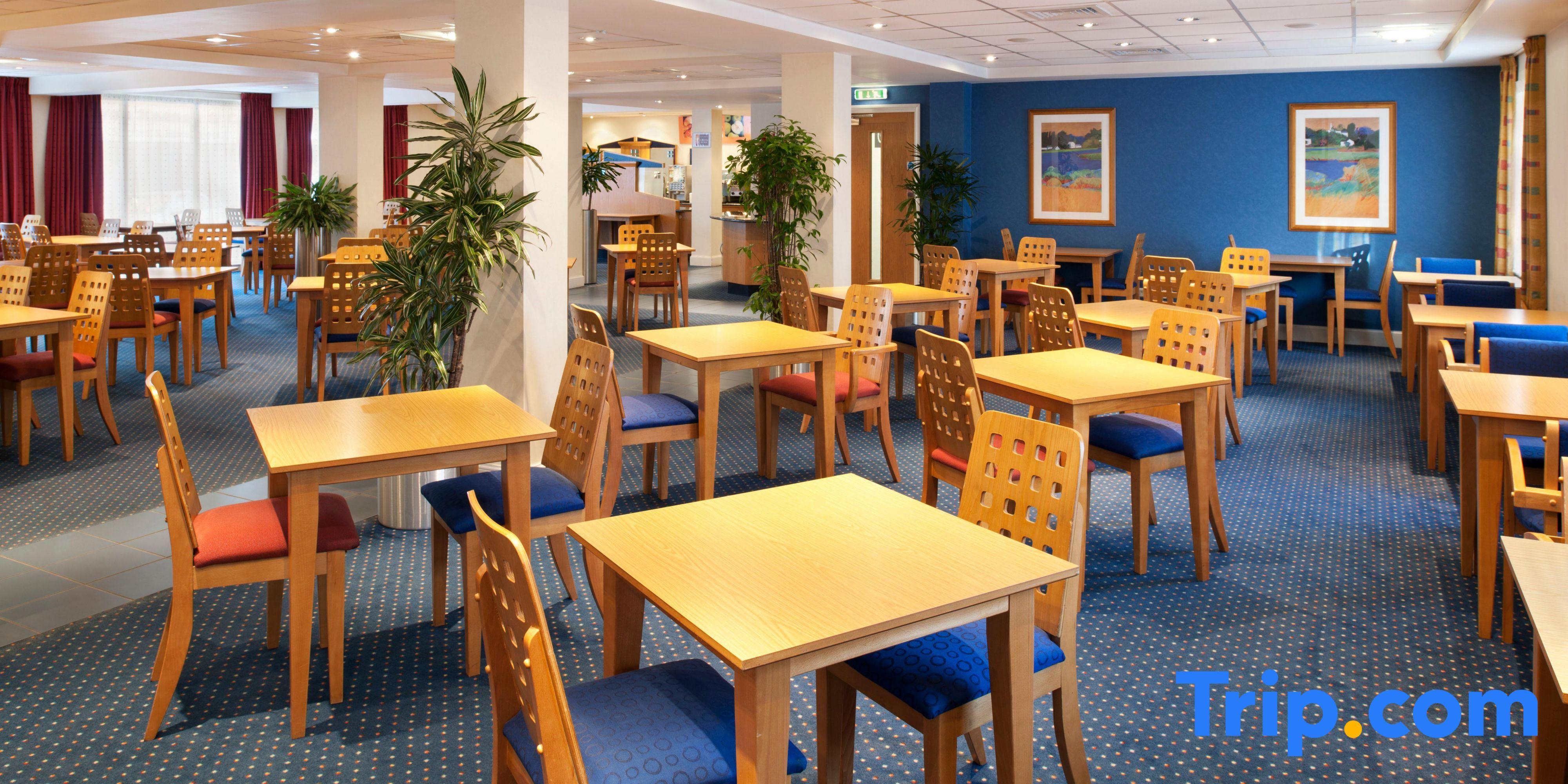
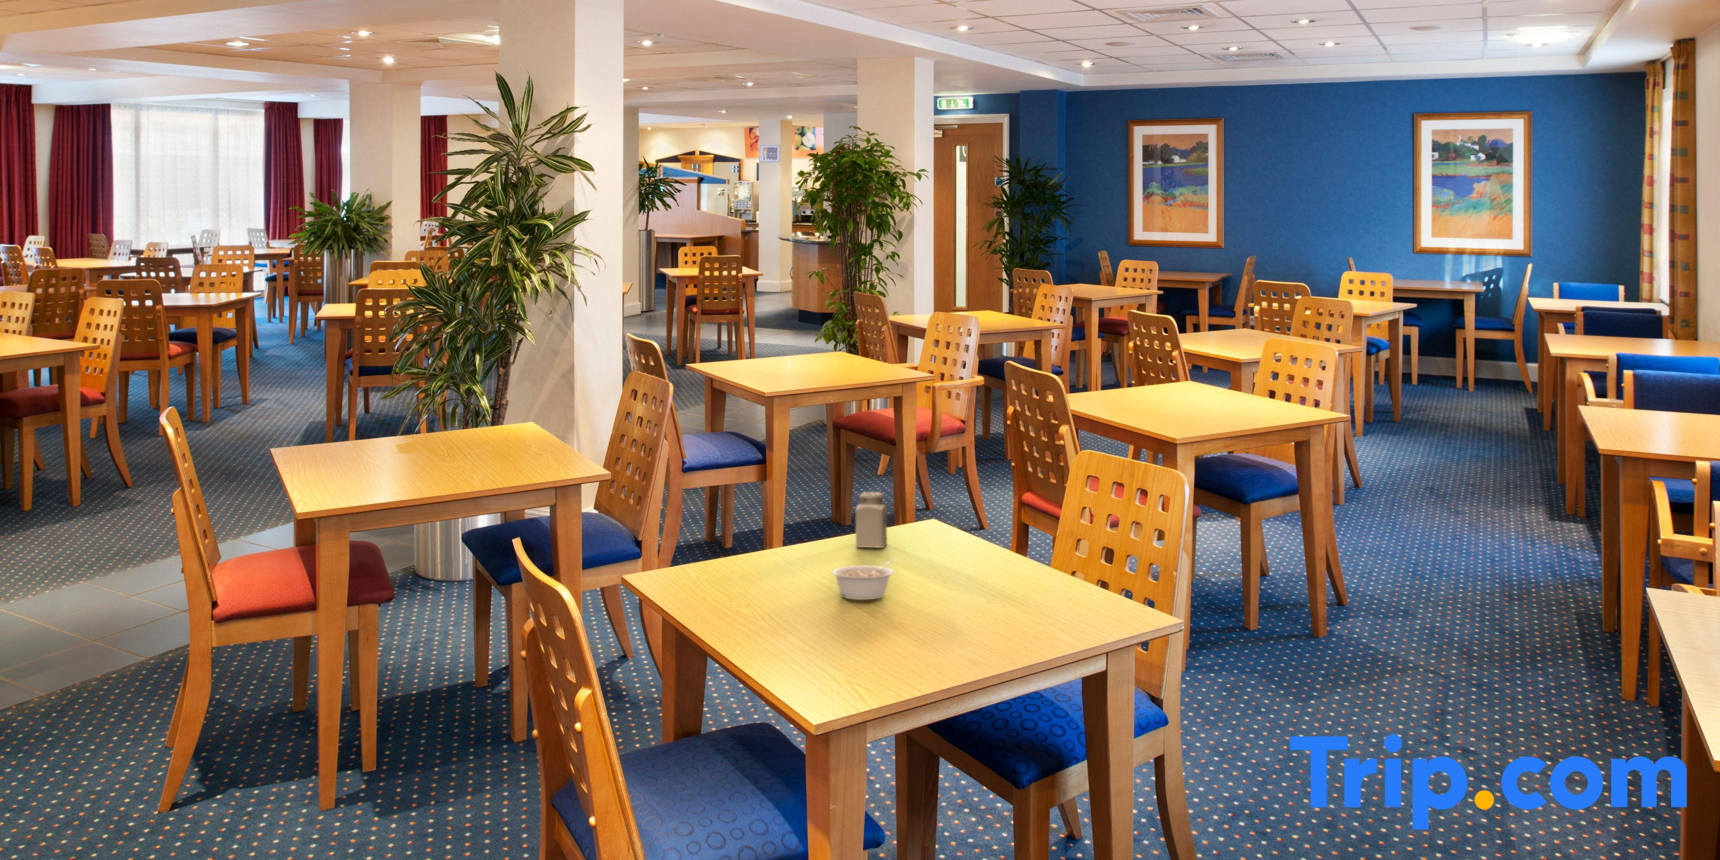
+ salt shaker (871, 519)
+ legume (862, 580)
